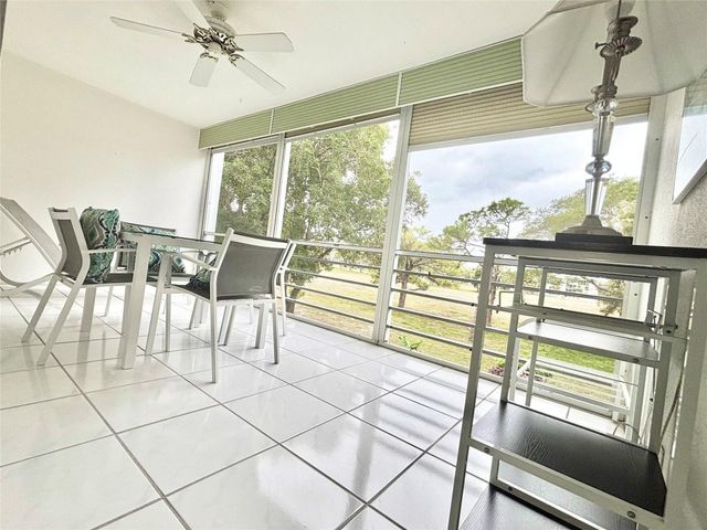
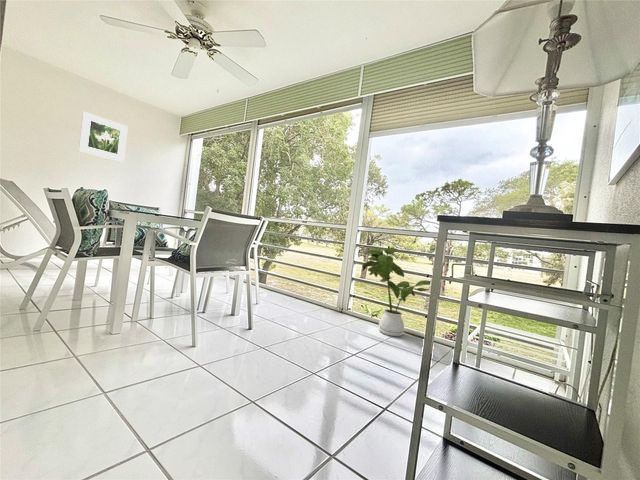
+ house plant (393, 291)
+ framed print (104, 138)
